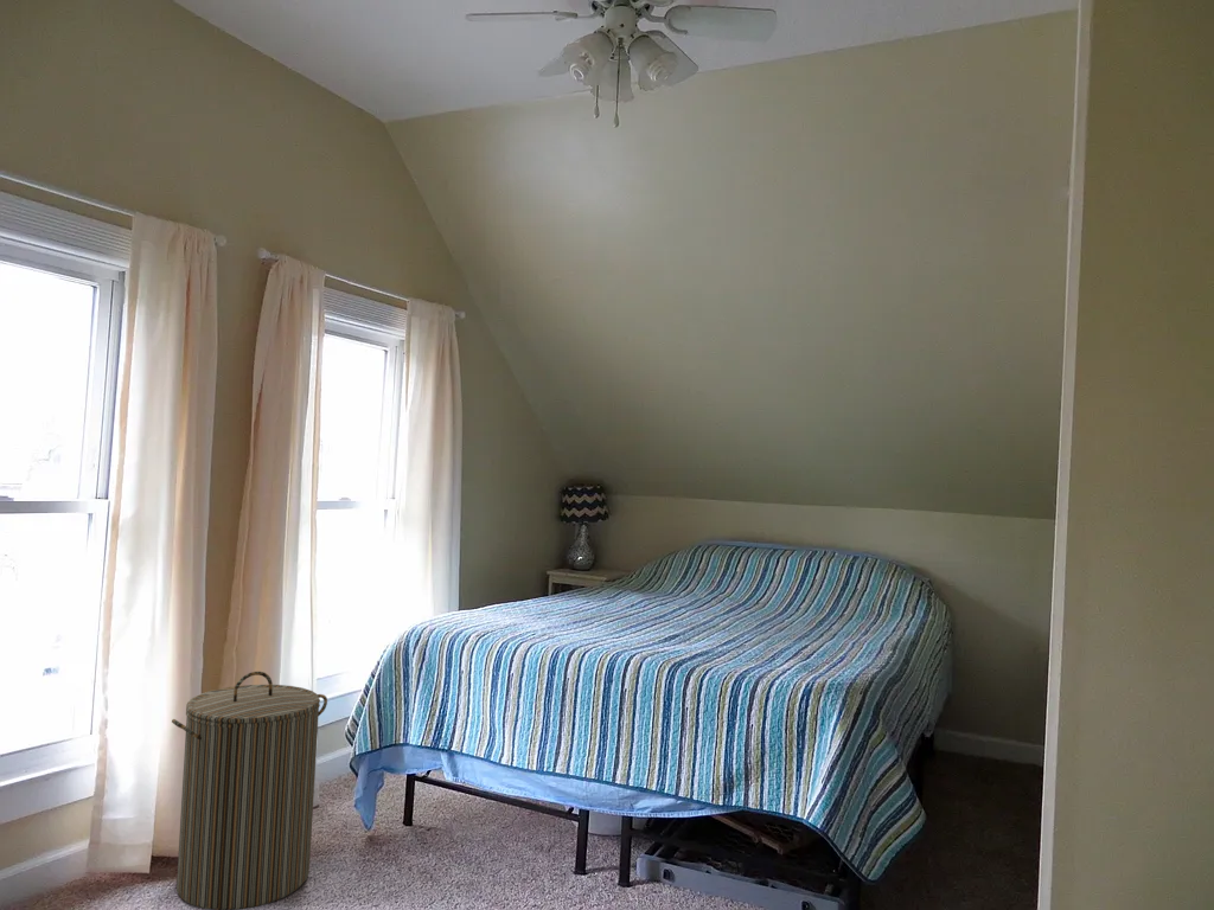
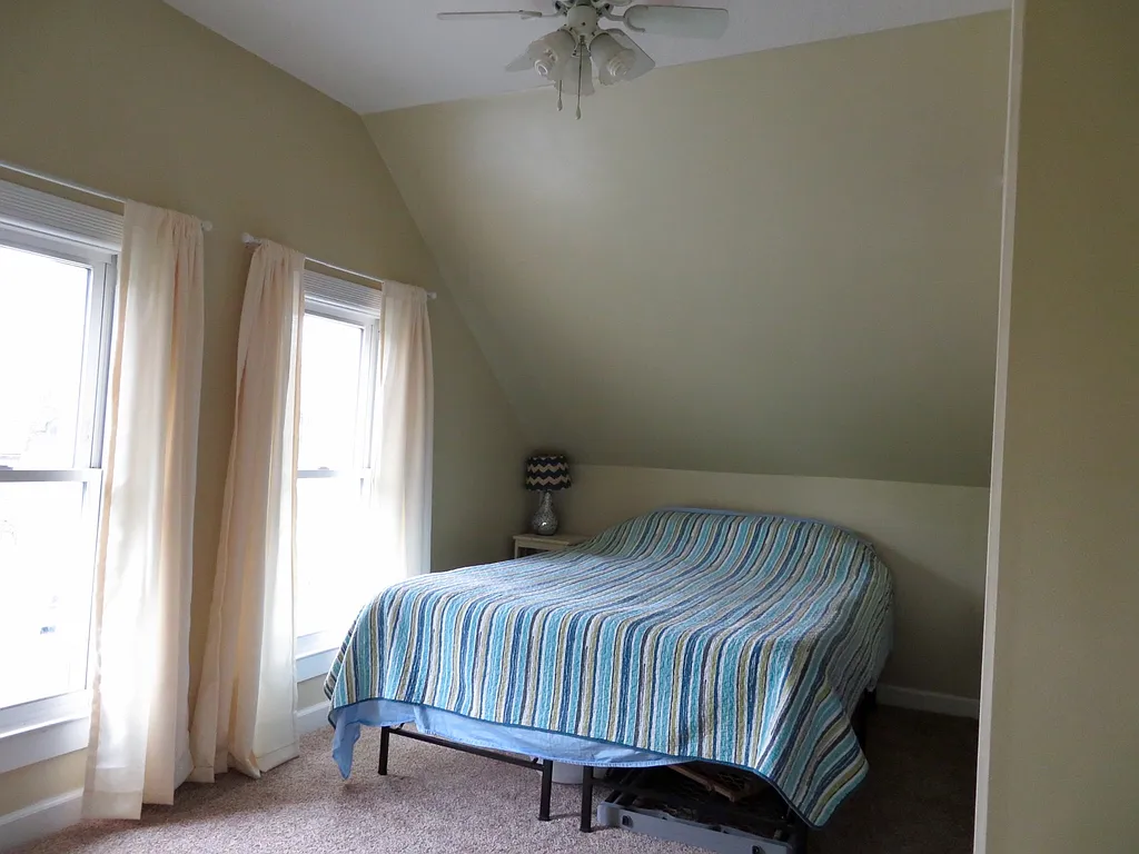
- laundry hamper (250, 775)
